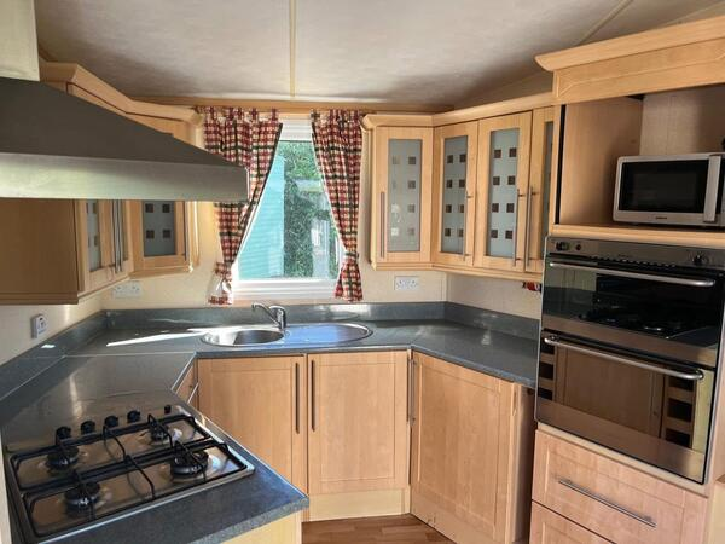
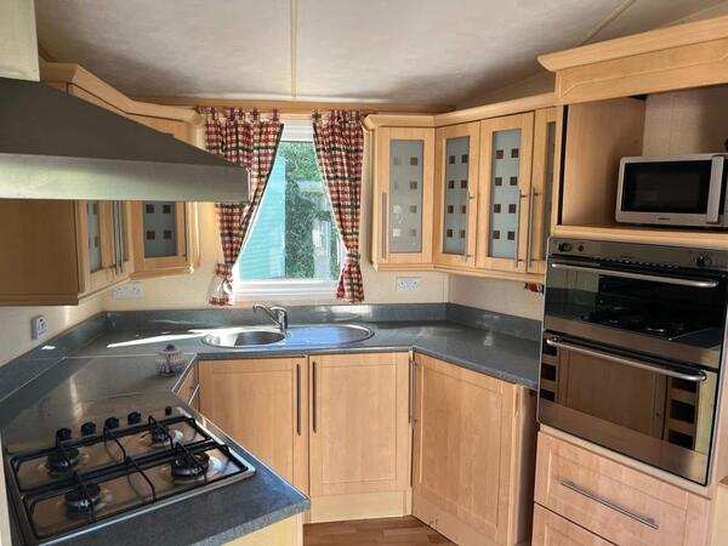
+ teapot (170, 358)
